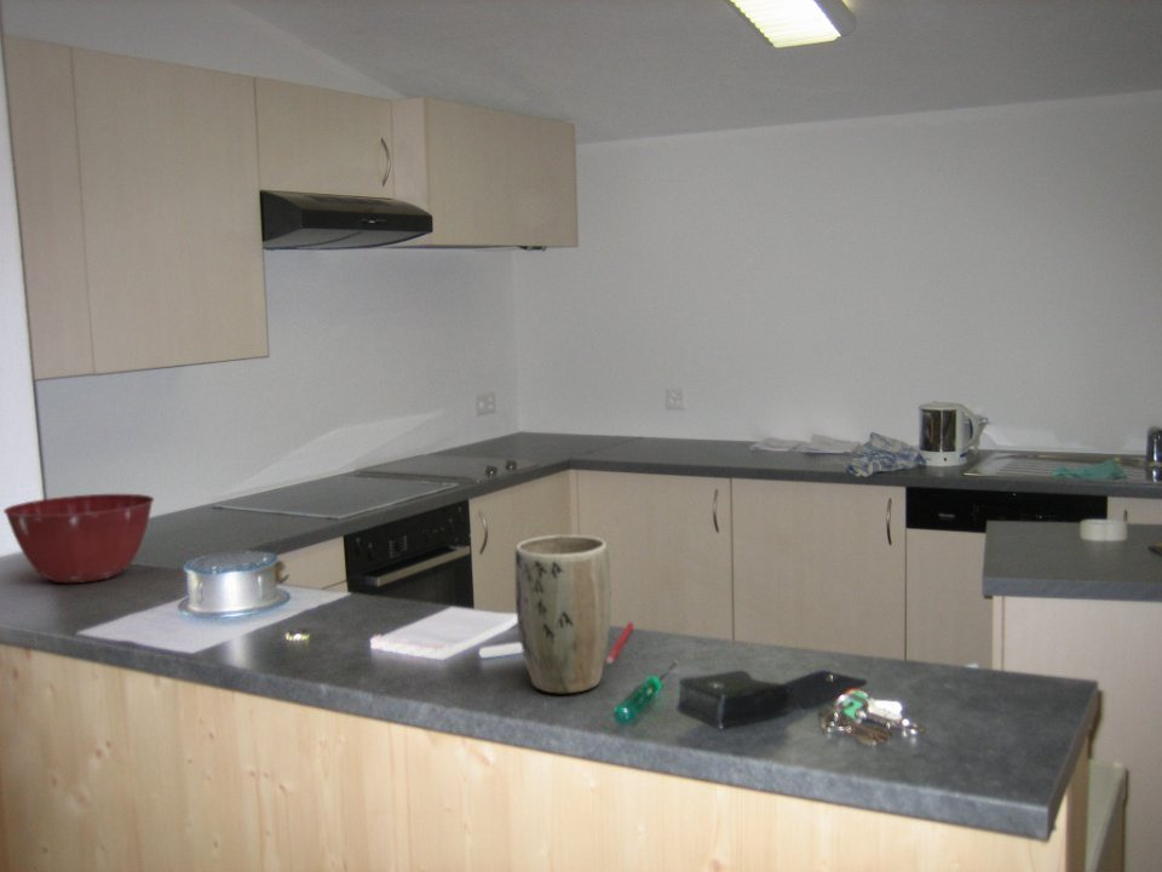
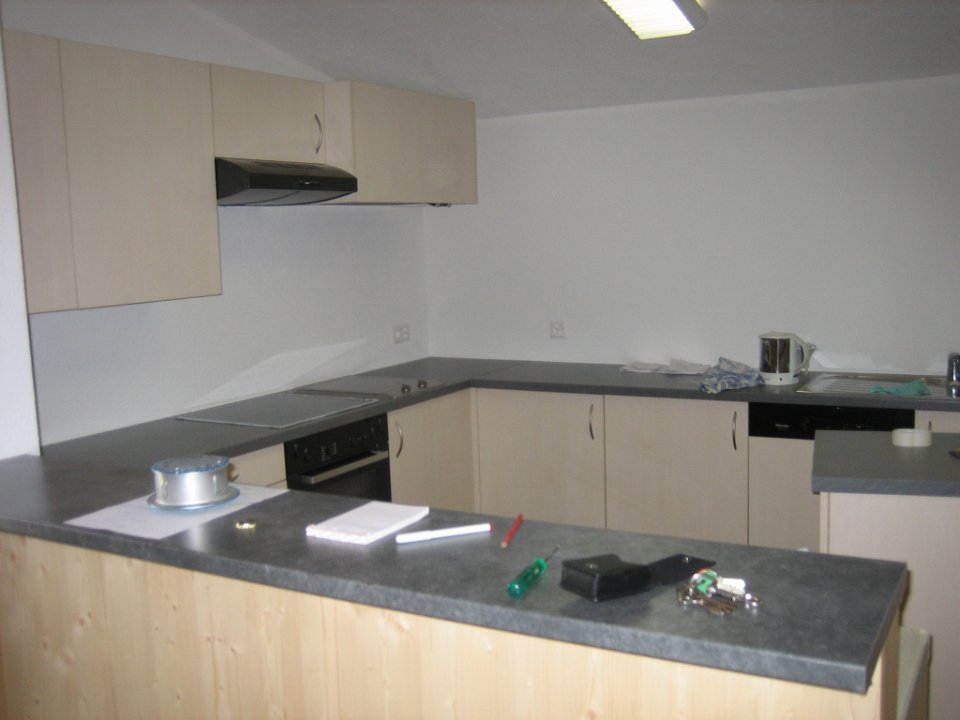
- plant pot (563, 613)
- mixing bowl (84, 539)
